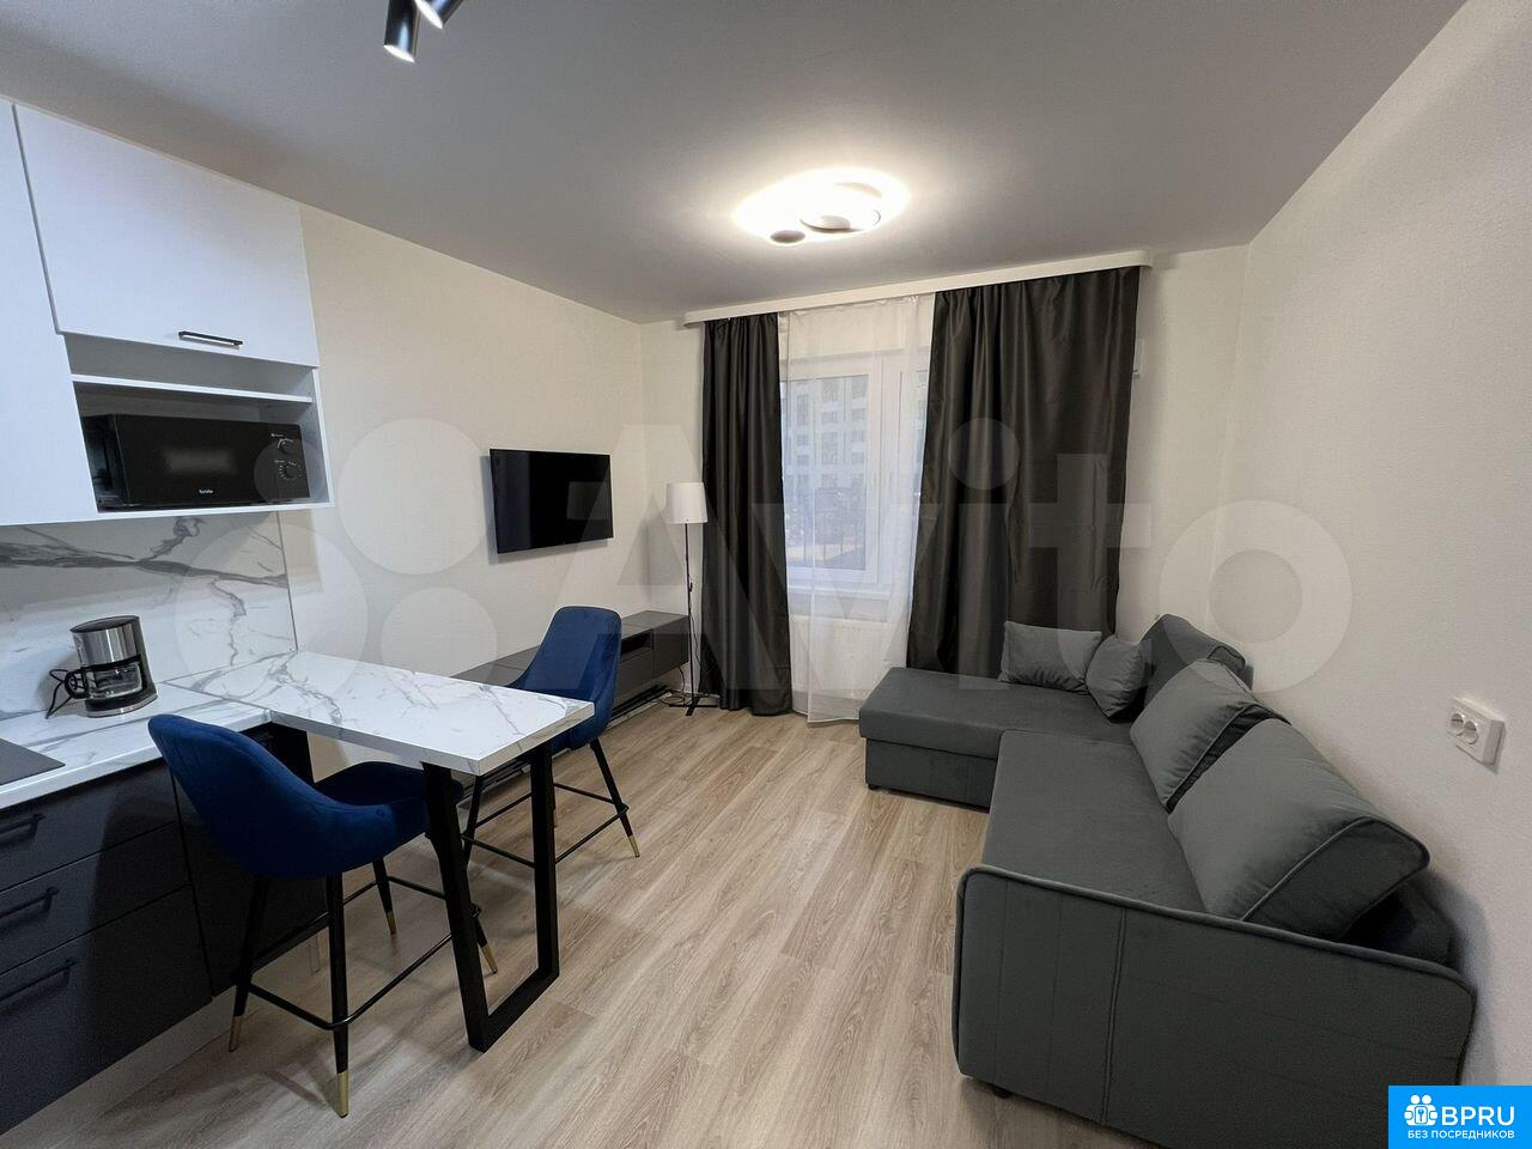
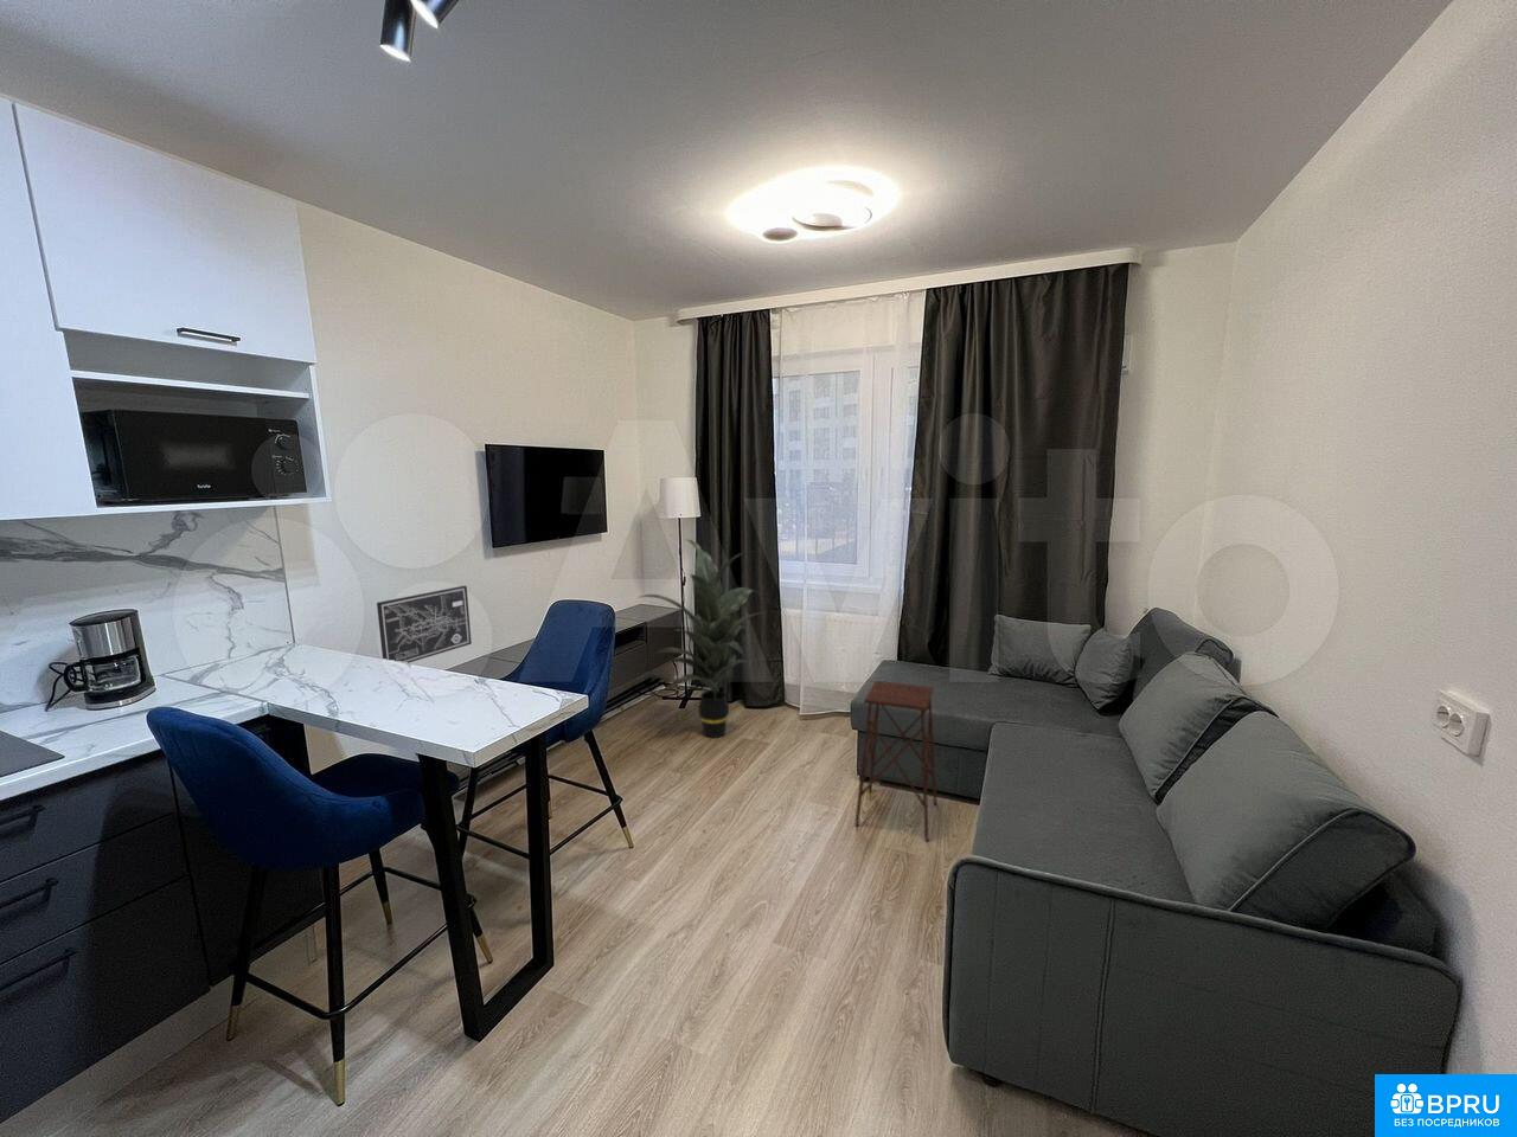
+ side table (898, 755)
+ wall art (426, 625)
+ indoor plant (707, 637)
